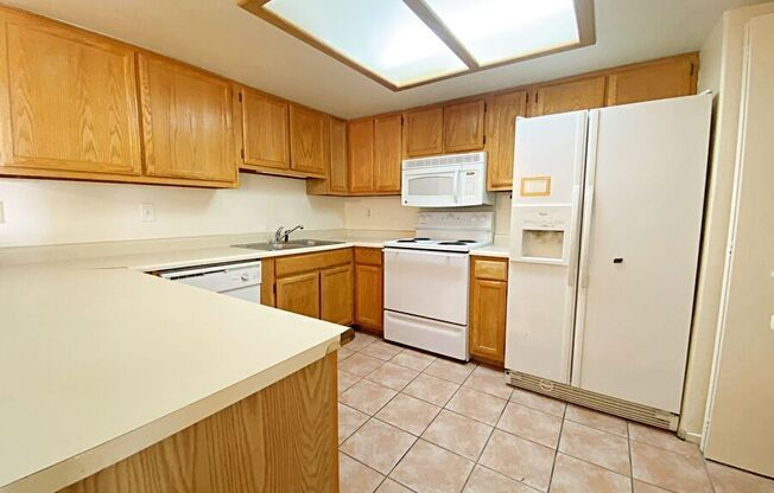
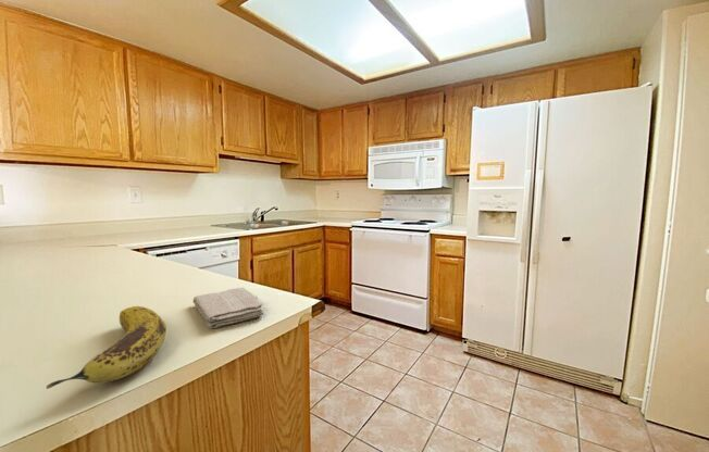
+ fruit (113, 344)
+ washcloth (227, 304)
